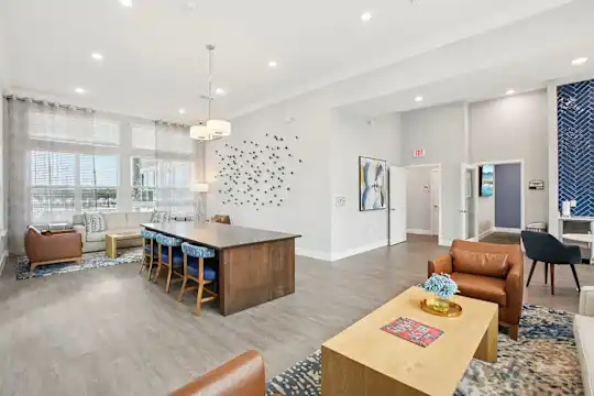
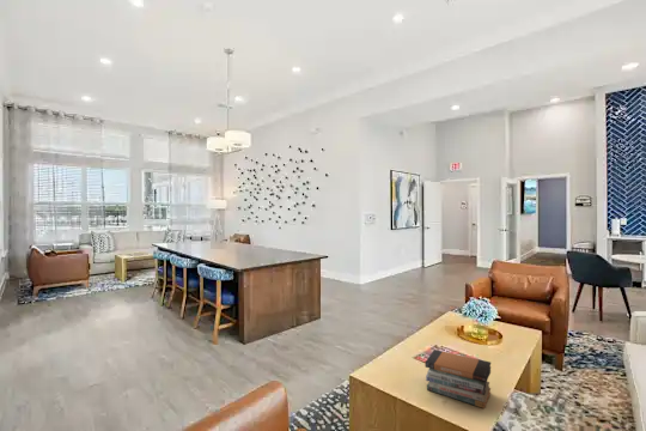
+ book stack (457, 376)
